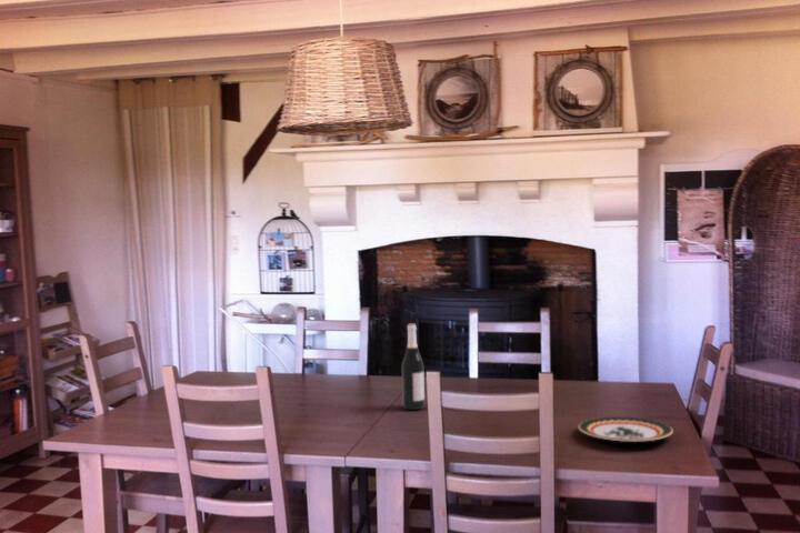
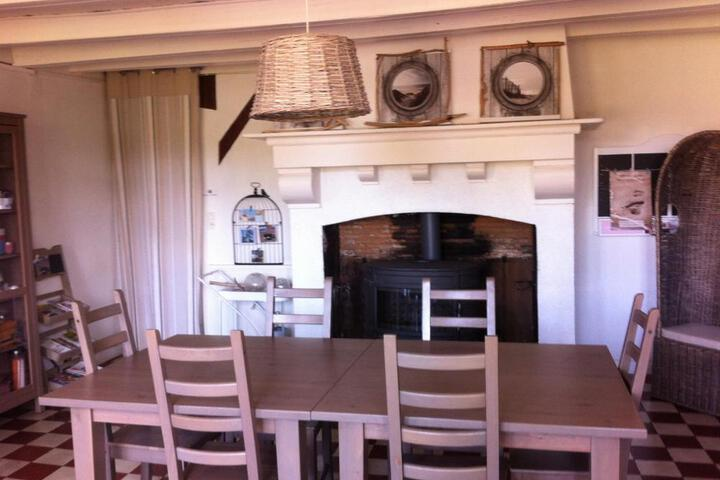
- plate (624, 431)
- wine bottle (412, 365)
